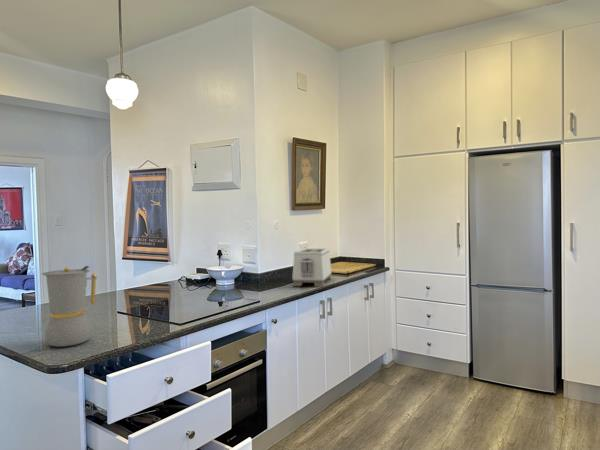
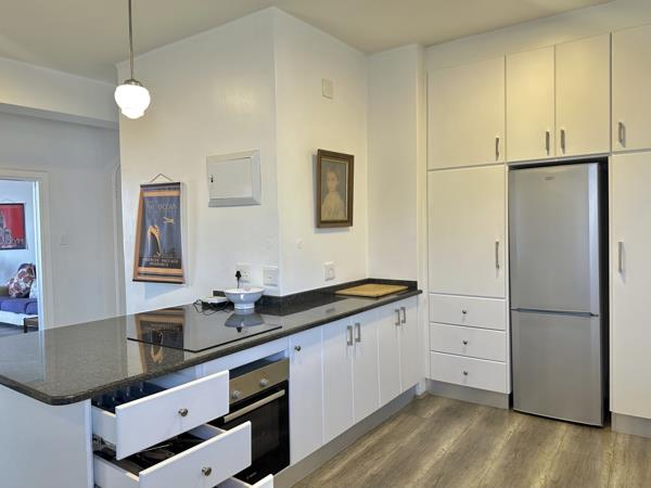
- toaster (312, 266)
- coffee maker (72, 303)
